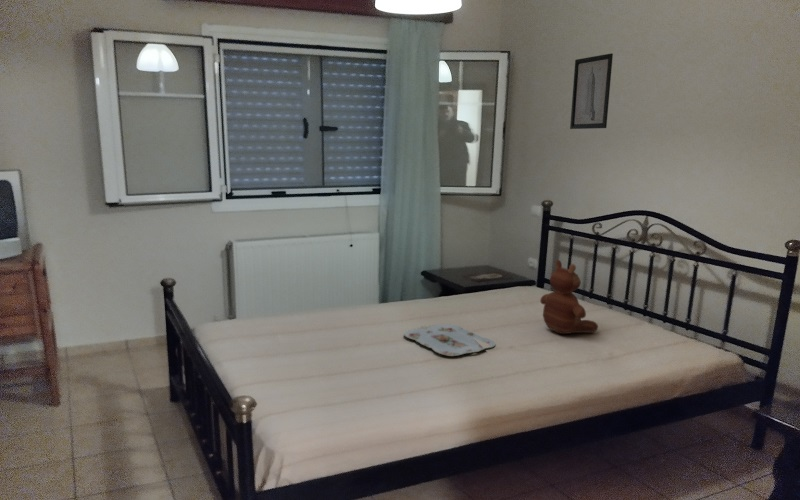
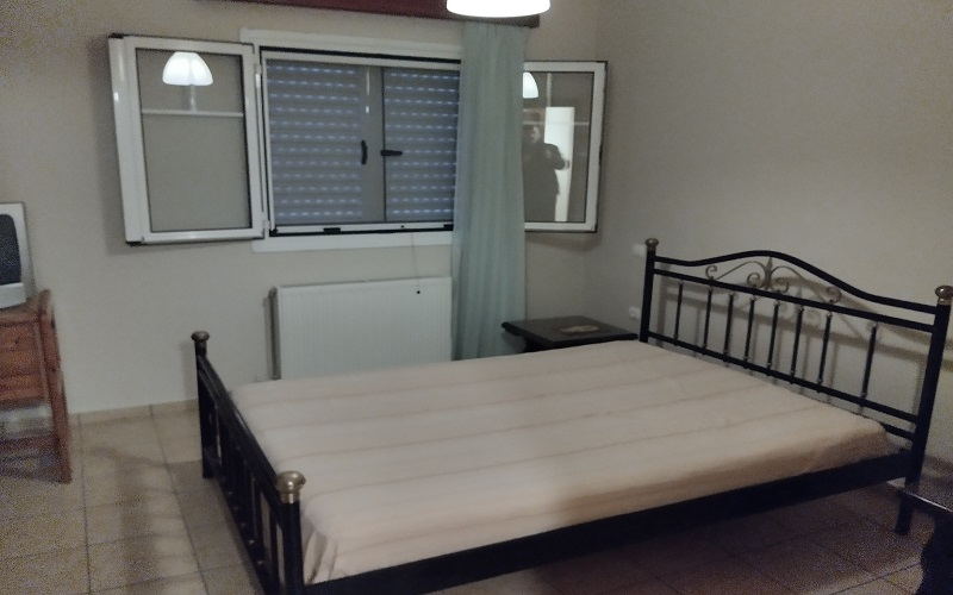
- wall art (590, 93)
- teddy bear (571, 296)
- serving tray (448, 339)
